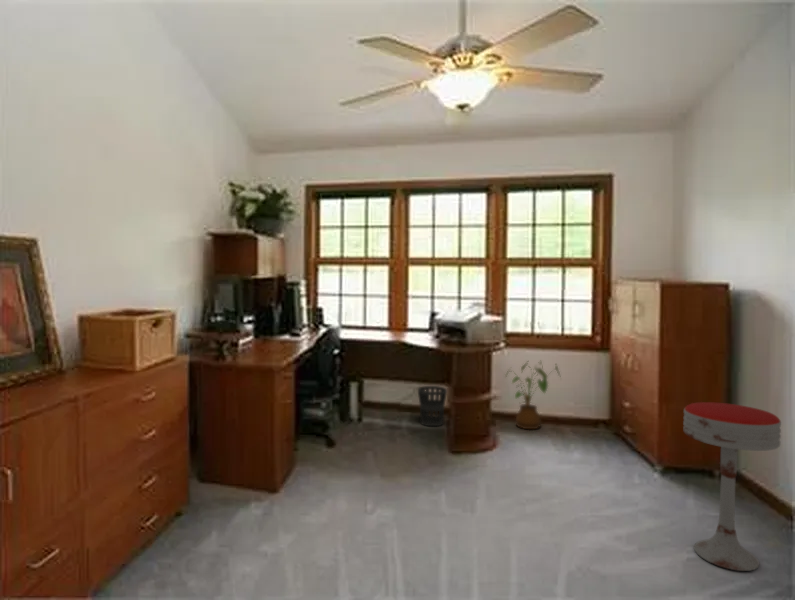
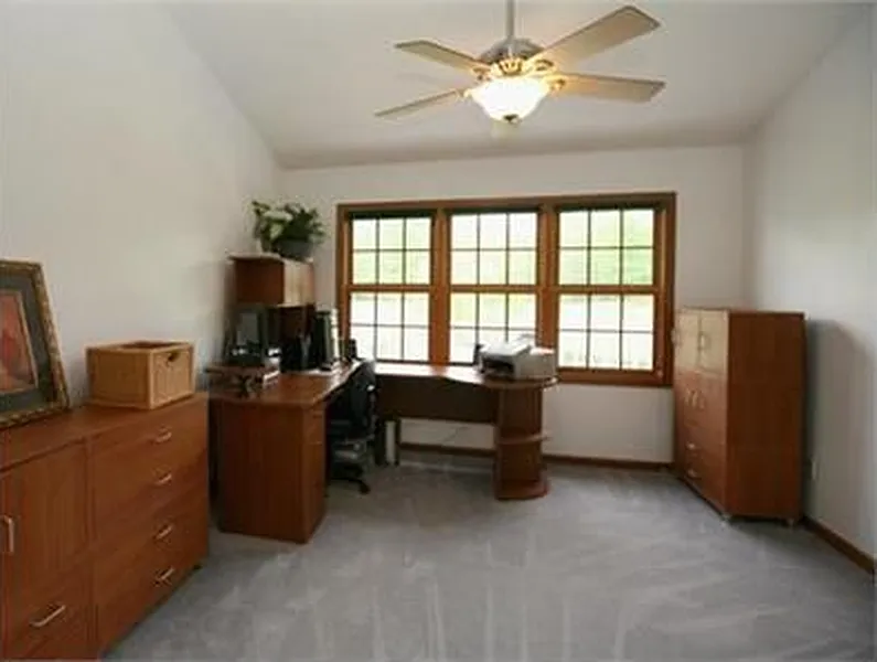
- house plant (532, 394)
- bar stool (727, 481)
- wastebasket (432, 406)
